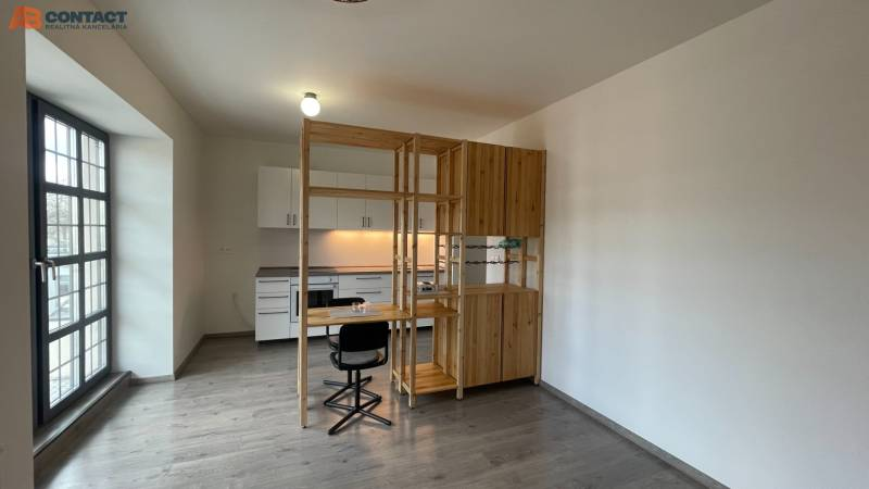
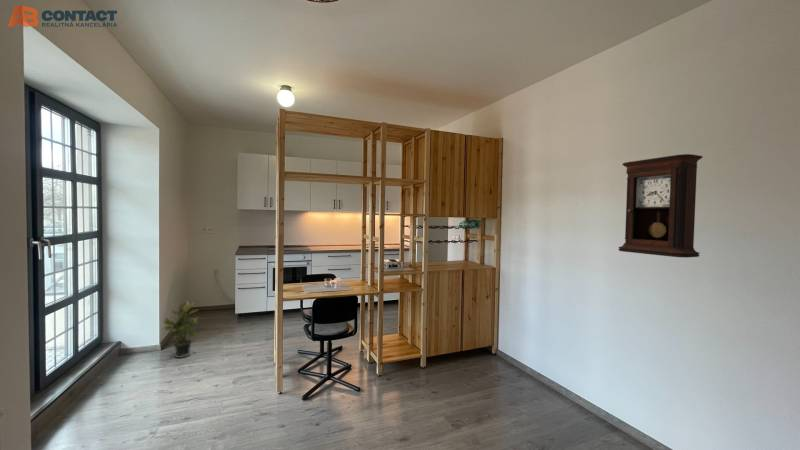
+ pendulum clock (655, 206)
+ potted plant (182, 328)
